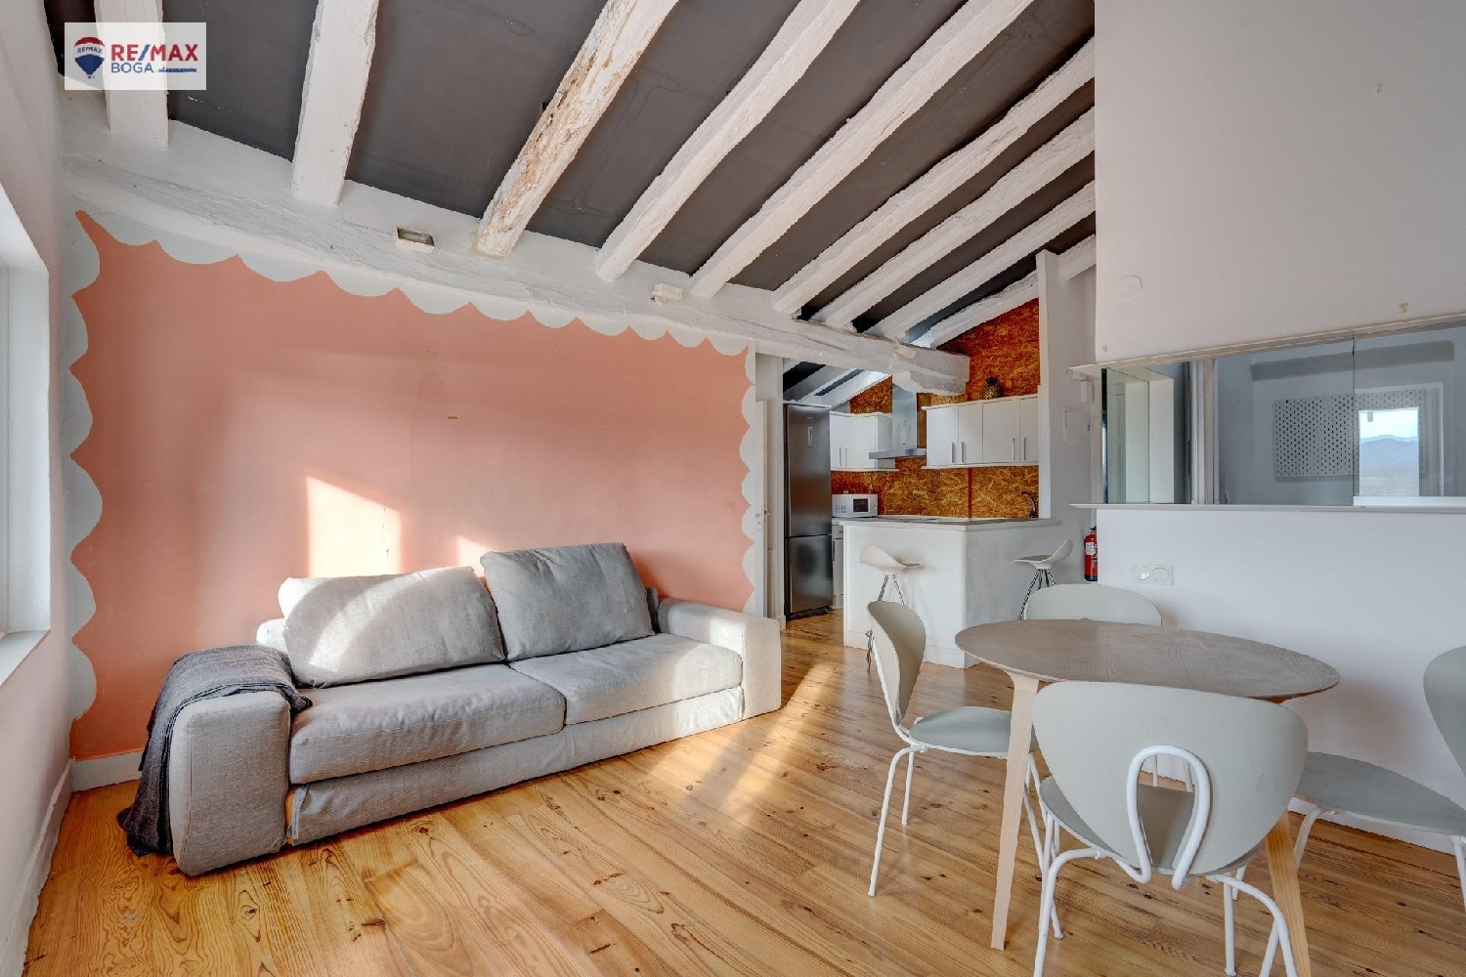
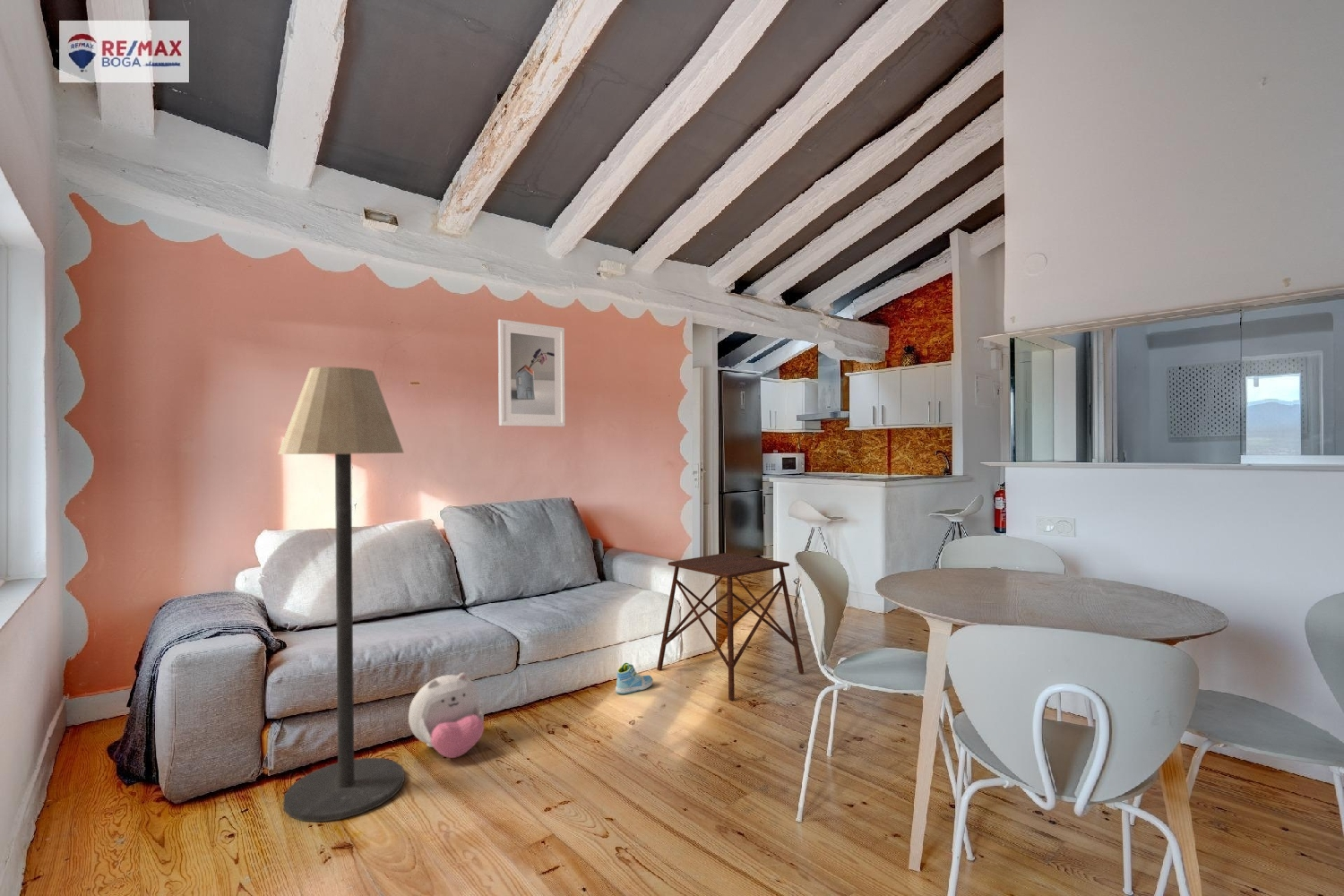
+ plush toy (447, 712)
+ sneaker (634, 675)
+ floor lamp (344, 580)
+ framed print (532, 375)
+ side table (729, 616)
